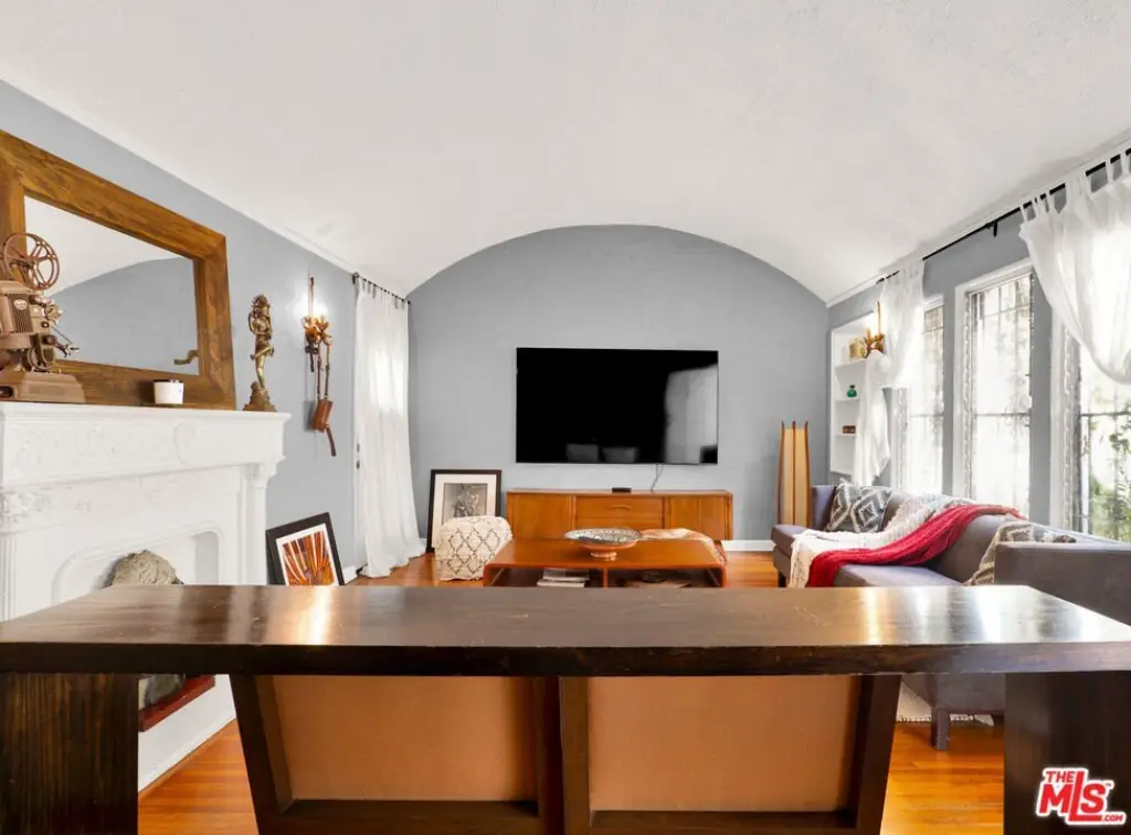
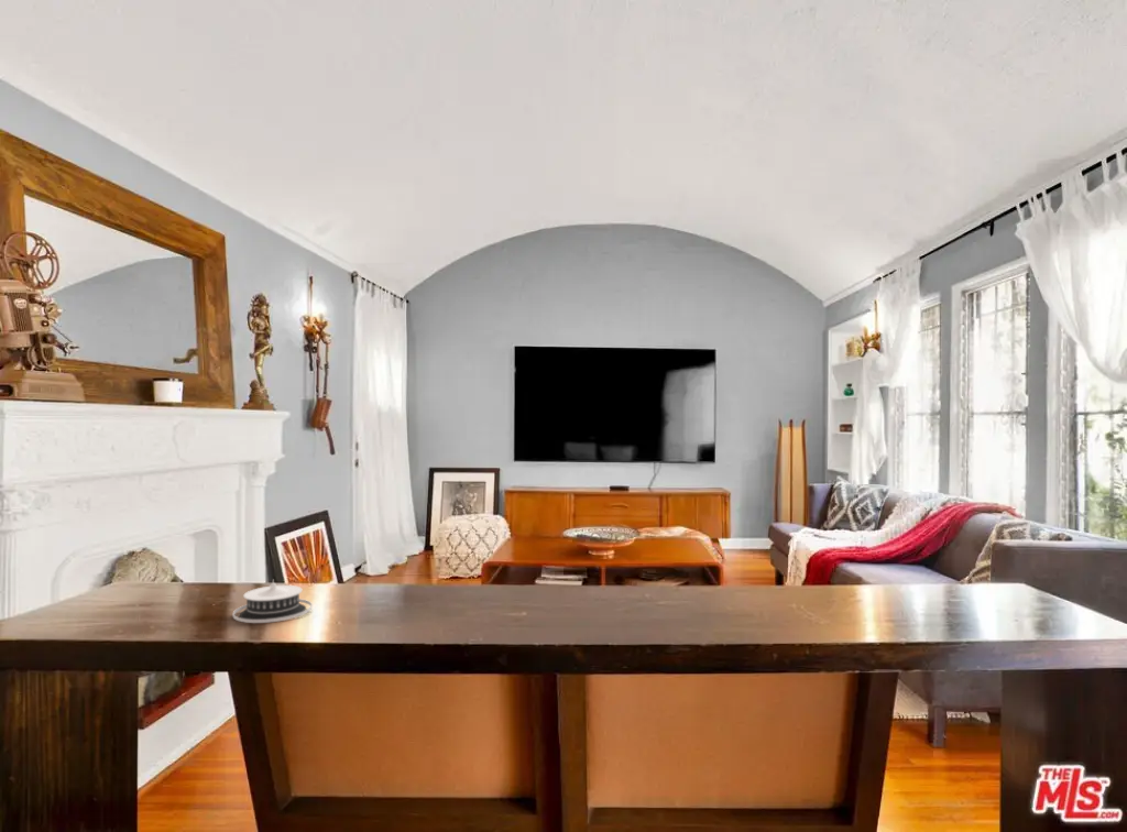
+ architectural model (273, 594)
